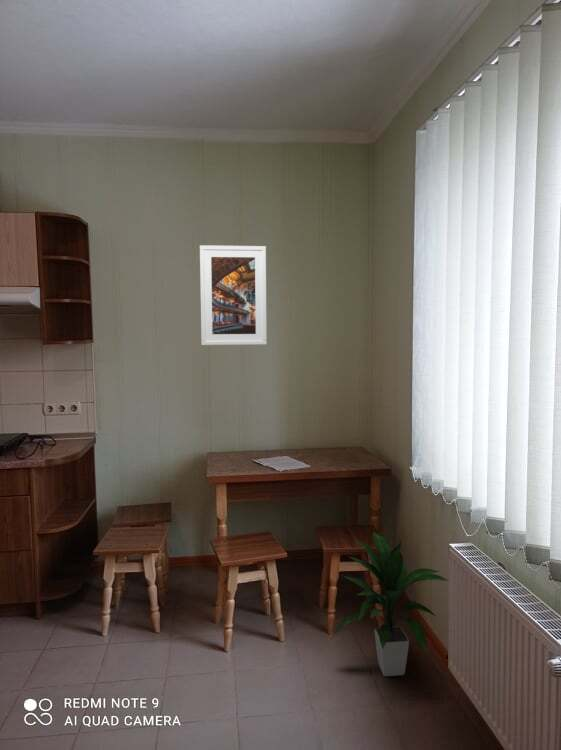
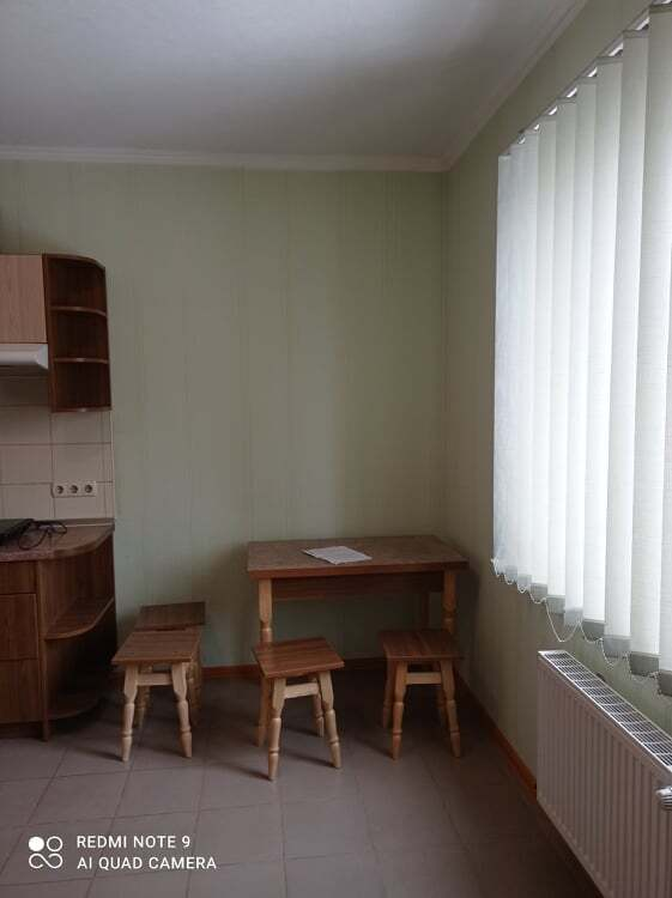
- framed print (233, 295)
- indoor plant (386, 602)
